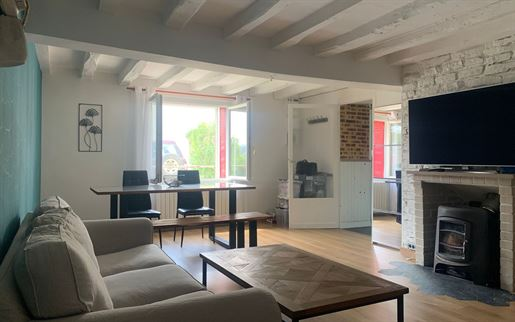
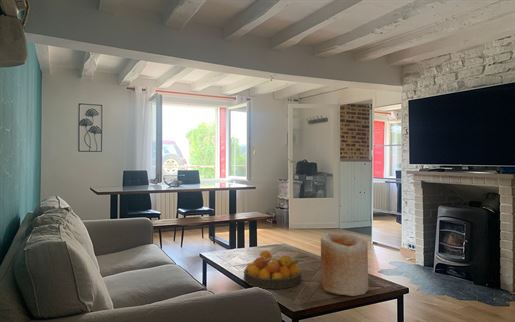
+ vase (344, 261)
+ fruit bowl (272, 266)
